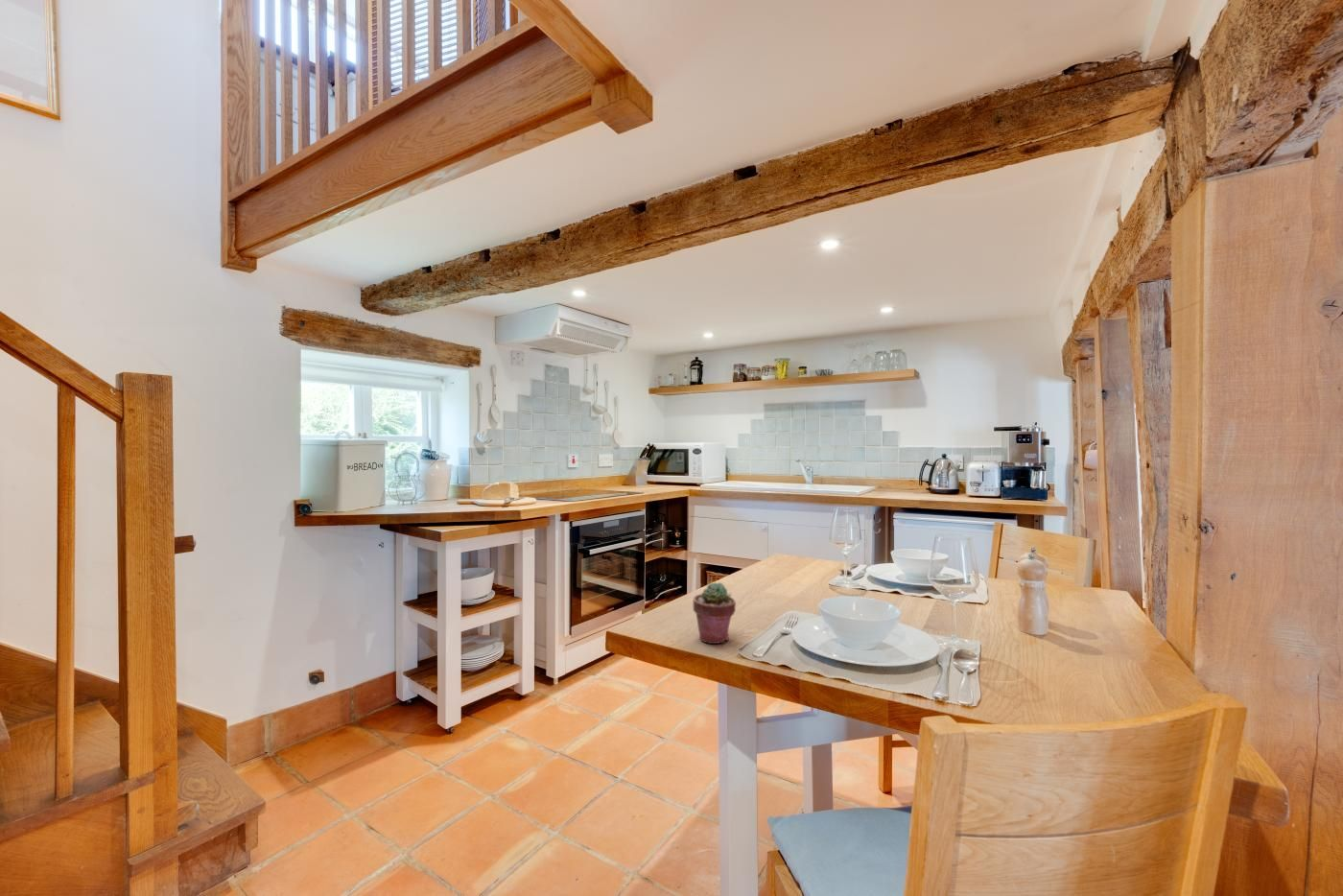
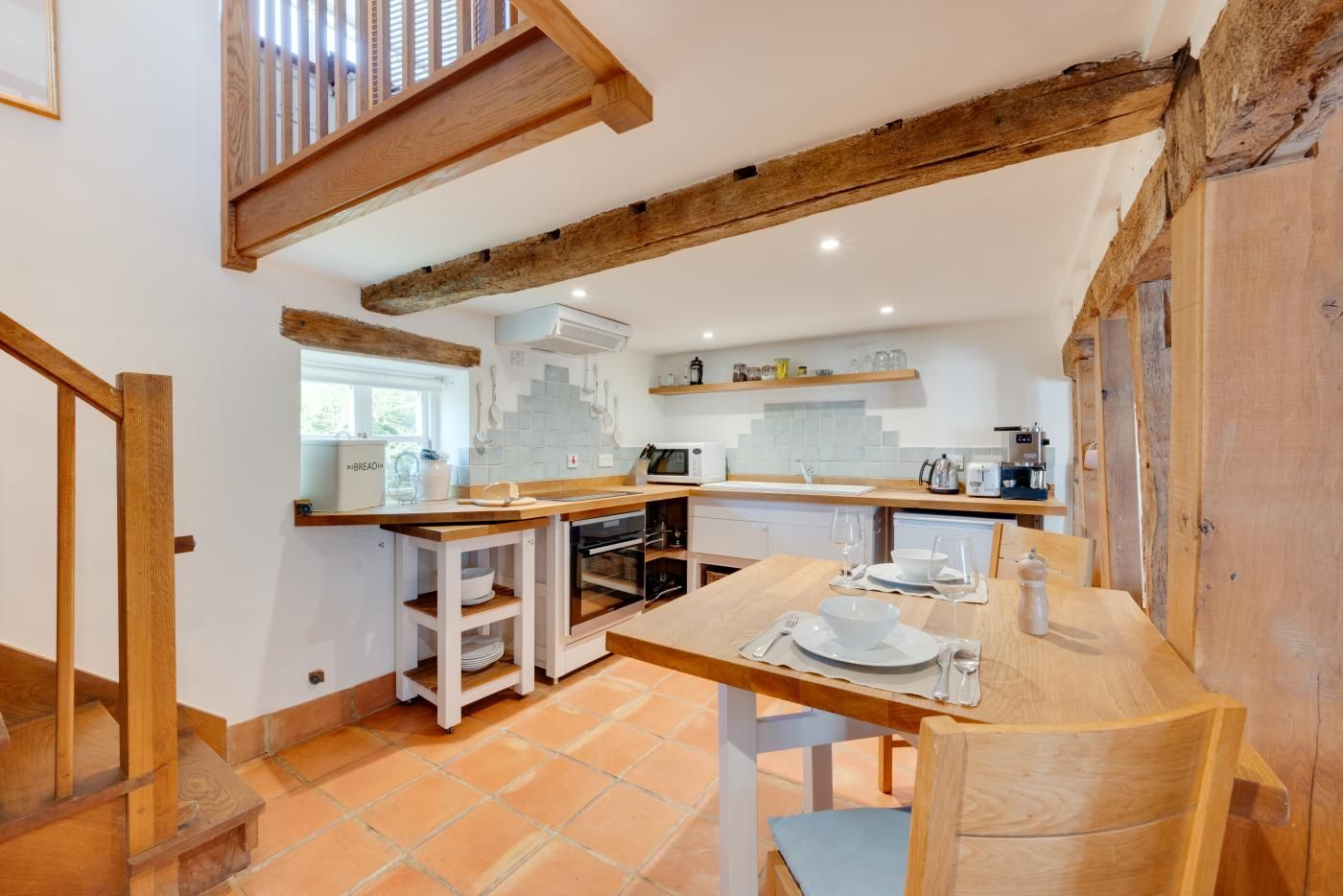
- potted succulent (714, 610)
